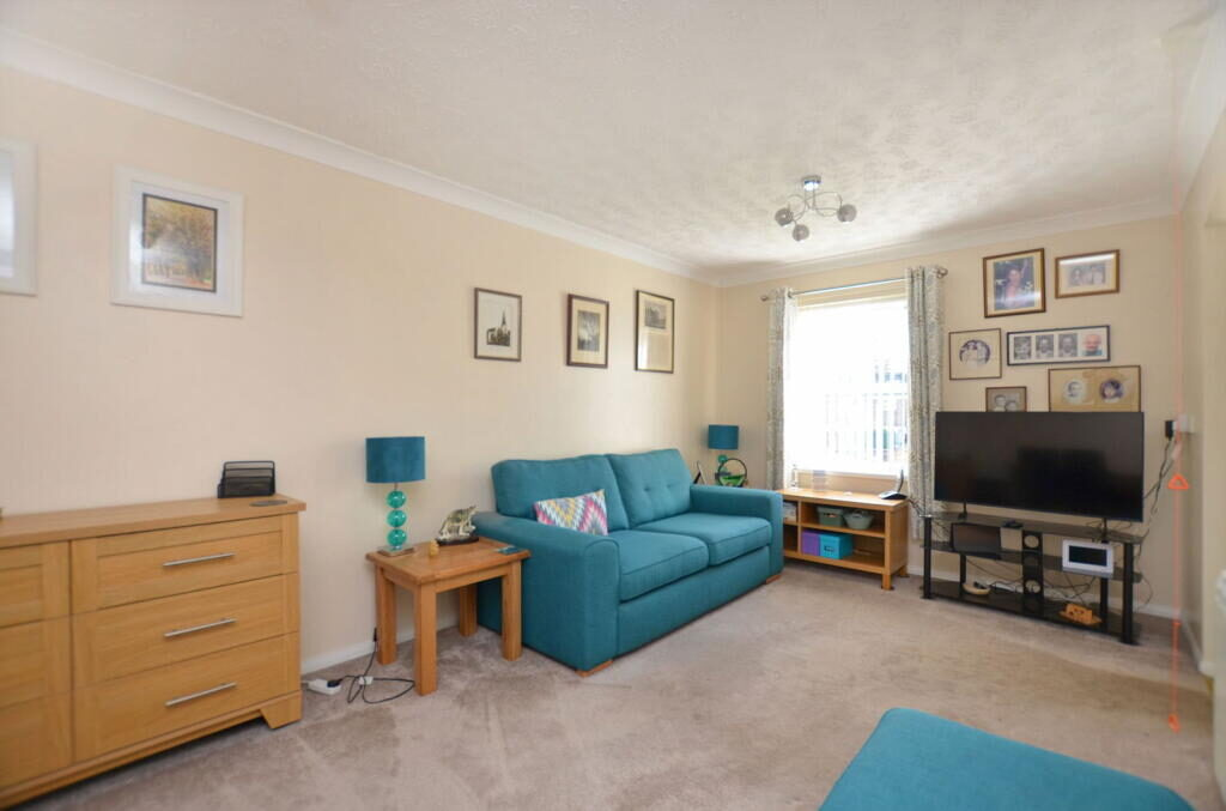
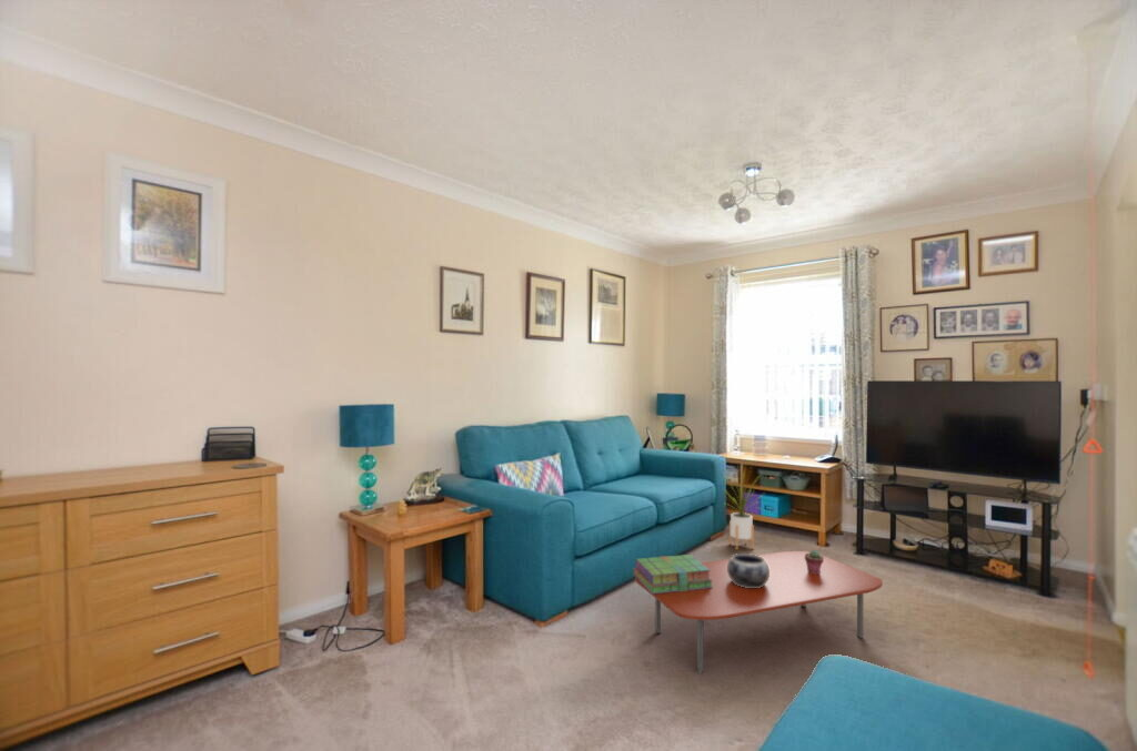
+ stack of books (672, 571)
+ decorative bowl (747, 570)
+ coffee table (757, 606)
+ potted succulent (814, 560)
+ house plant (741, 505)
